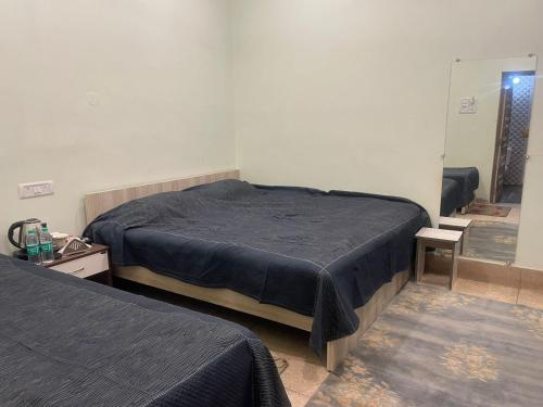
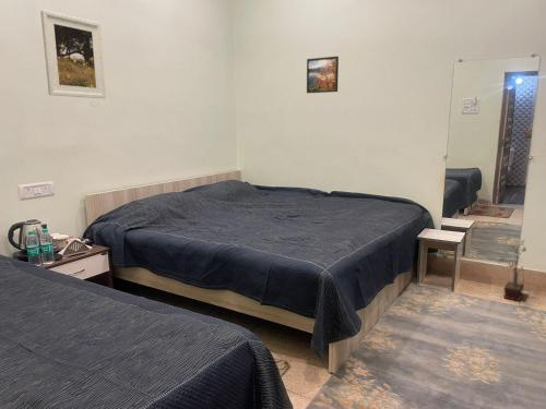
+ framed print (75, 57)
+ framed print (322, 74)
+ potted plant (513, 268)
